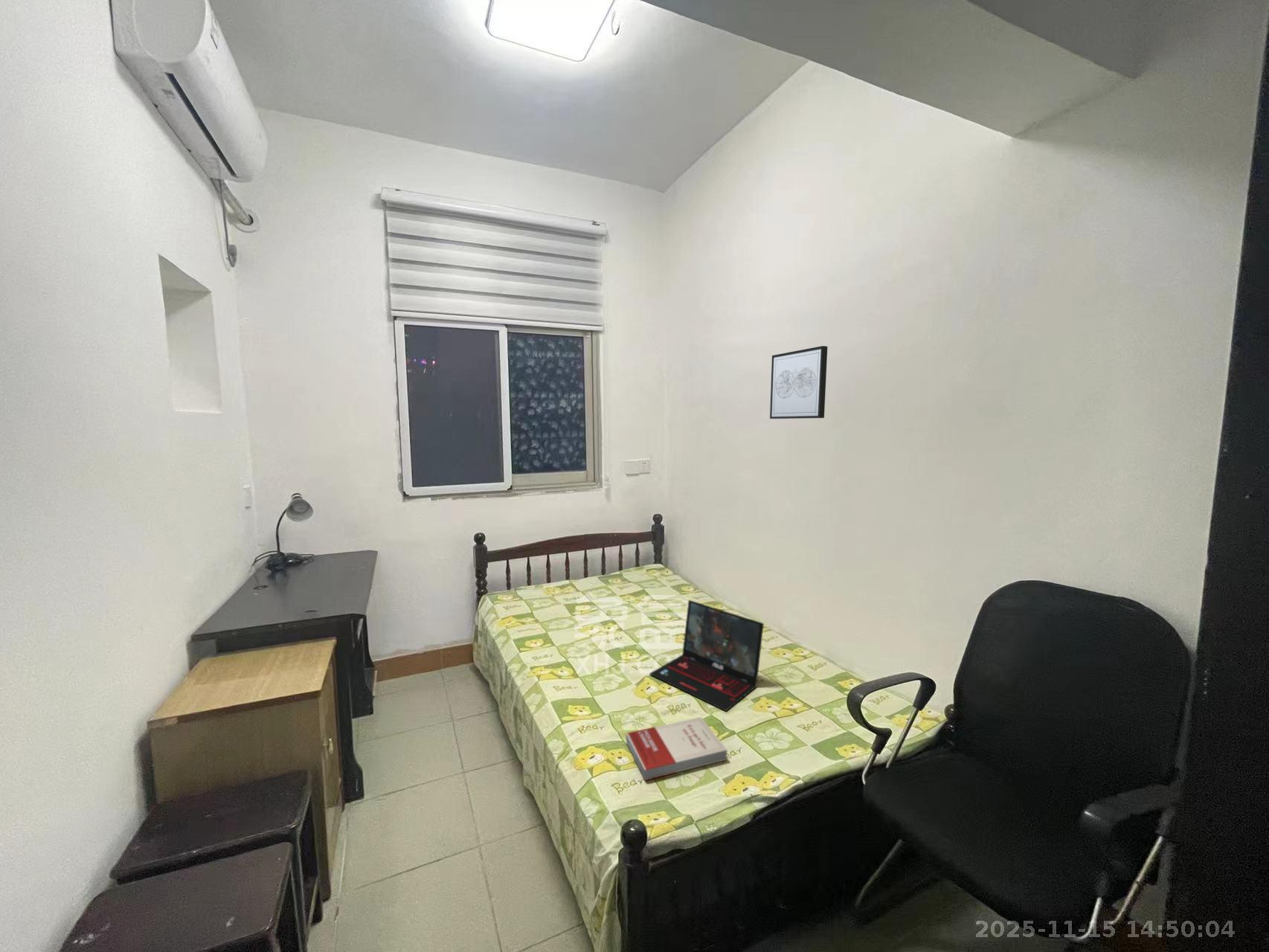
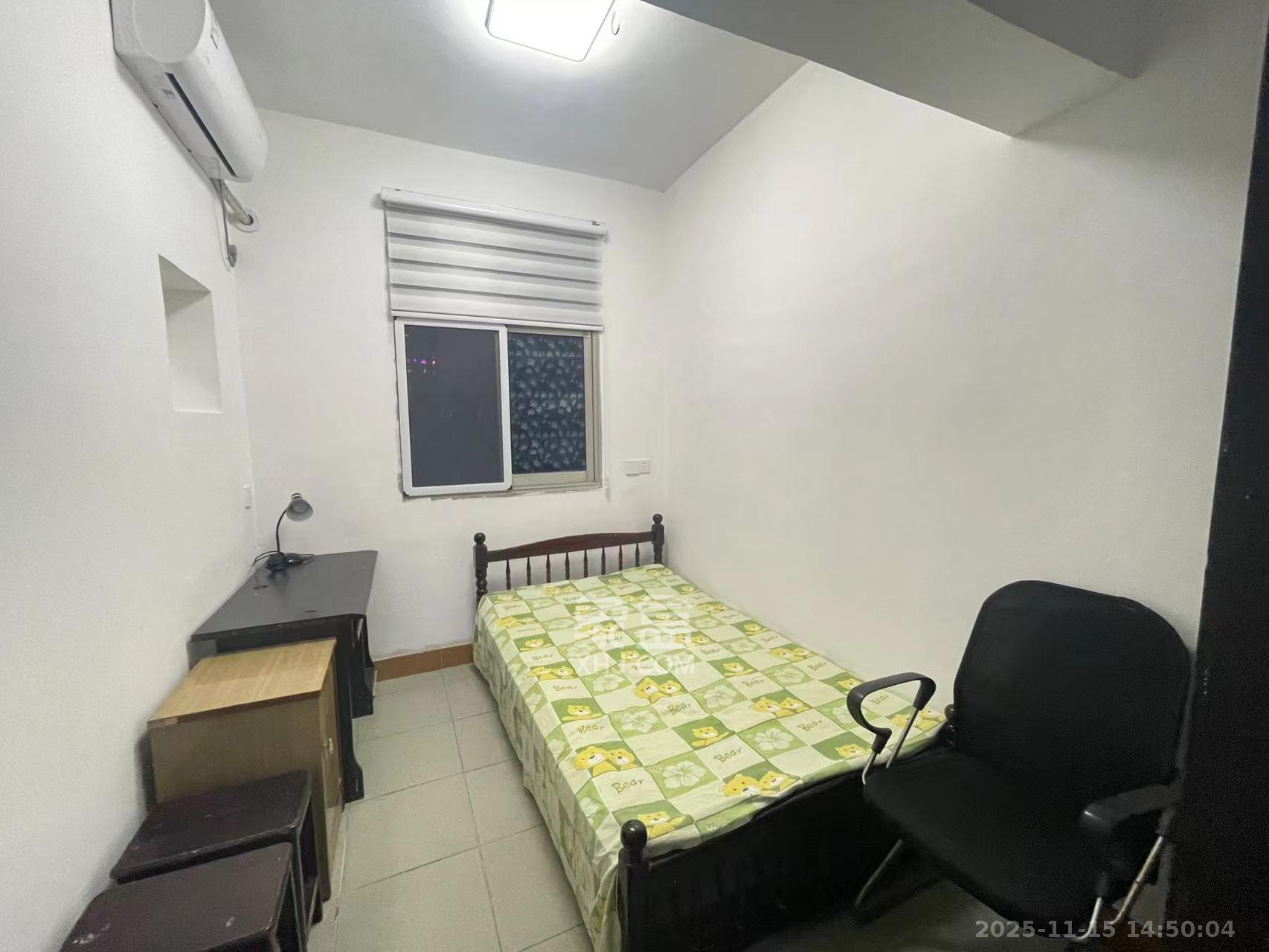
- laptop (705, 650)
- wall art (797, 385)
- book (675, 745)
